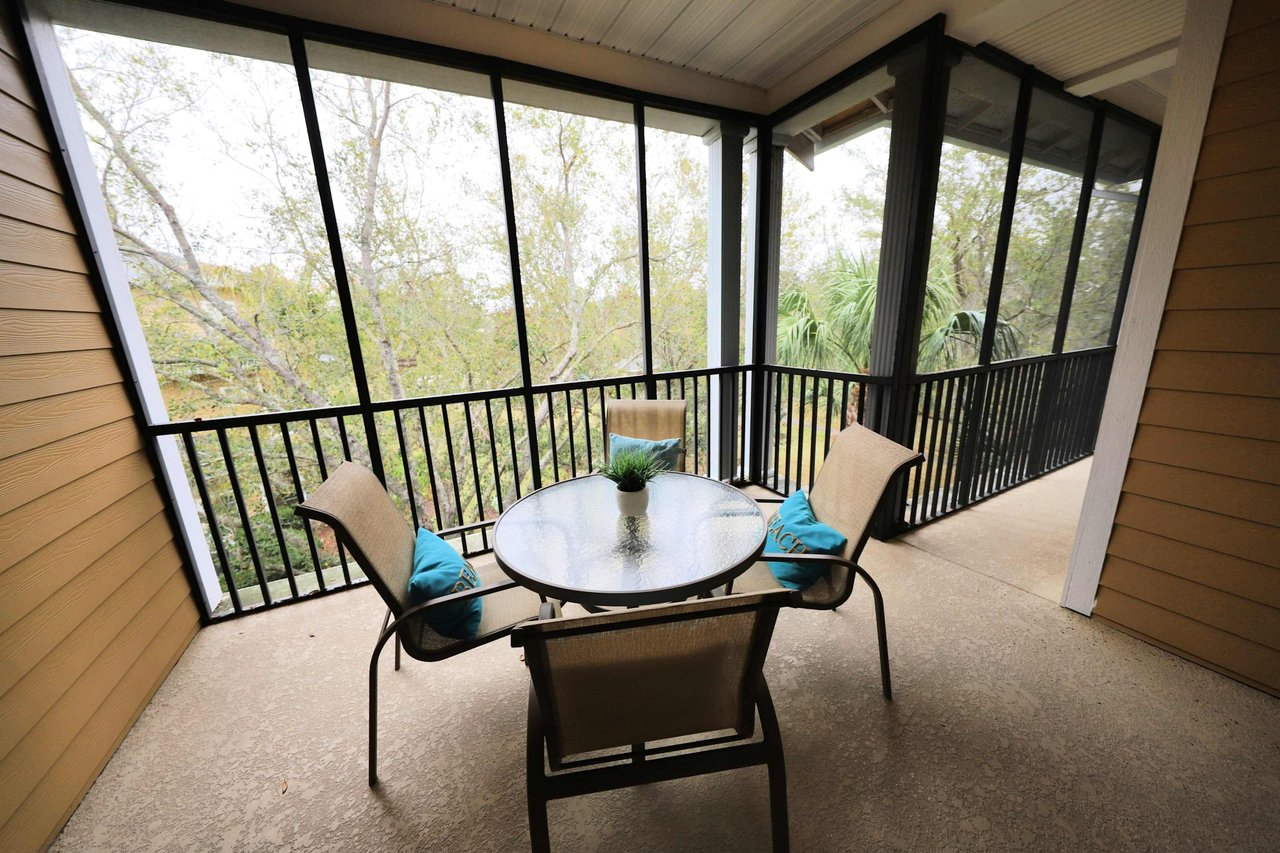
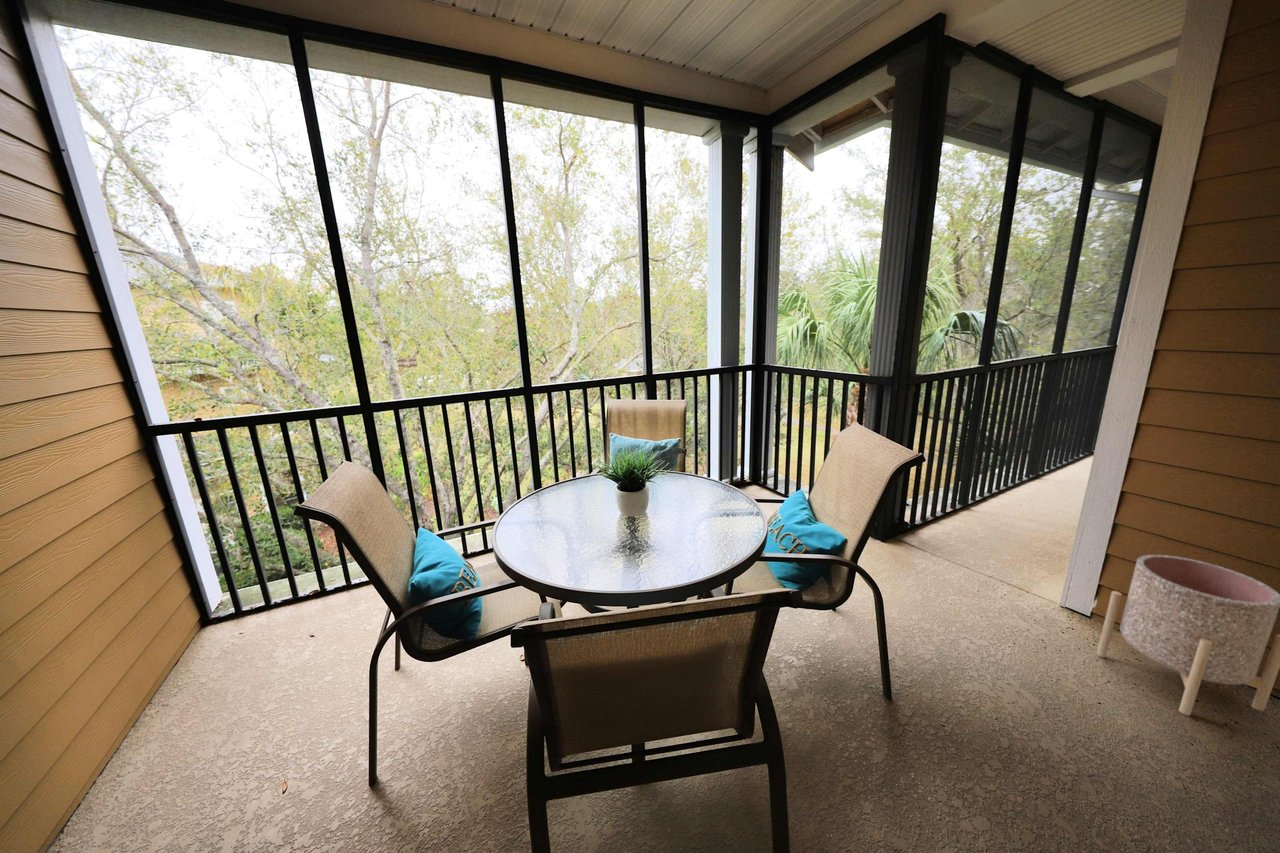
+ planter (1188, 630)
